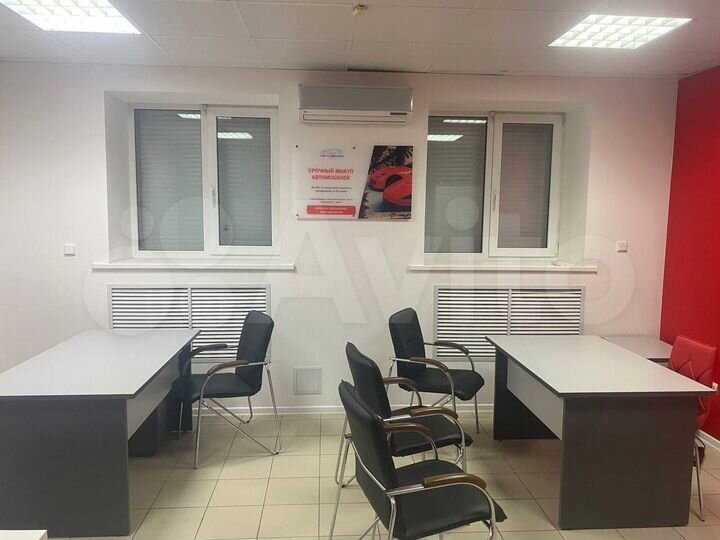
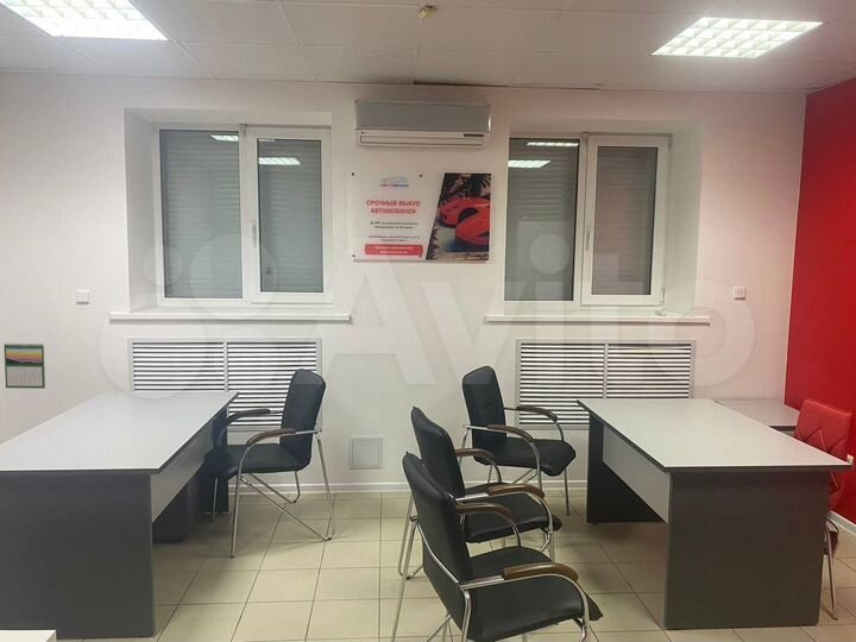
+ calendar (24, 365)
